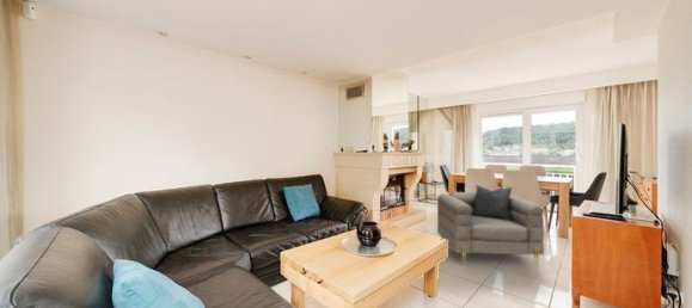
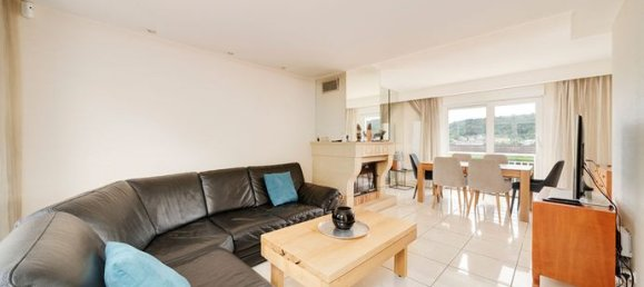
- armchair (484, 220)
